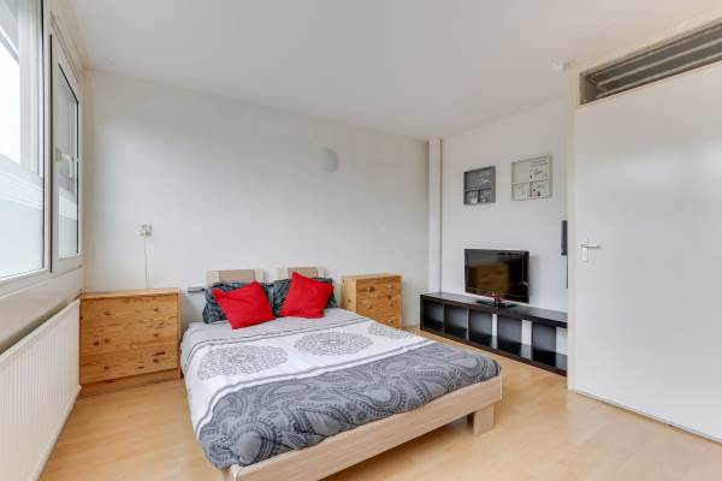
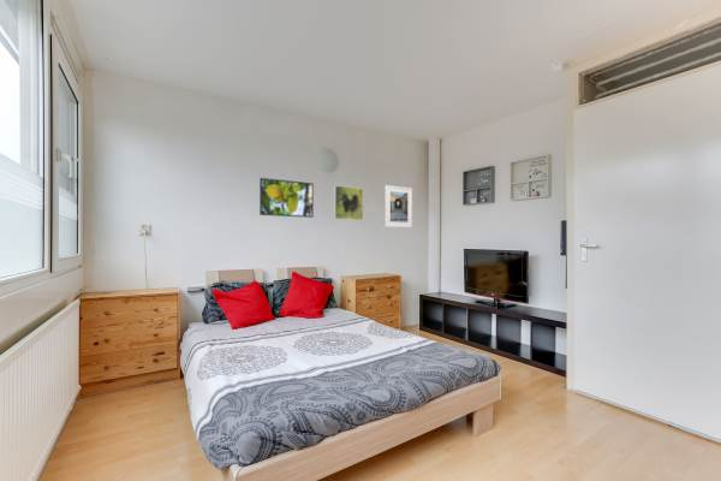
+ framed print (398, 207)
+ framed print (348, 203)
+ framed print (287, 198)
